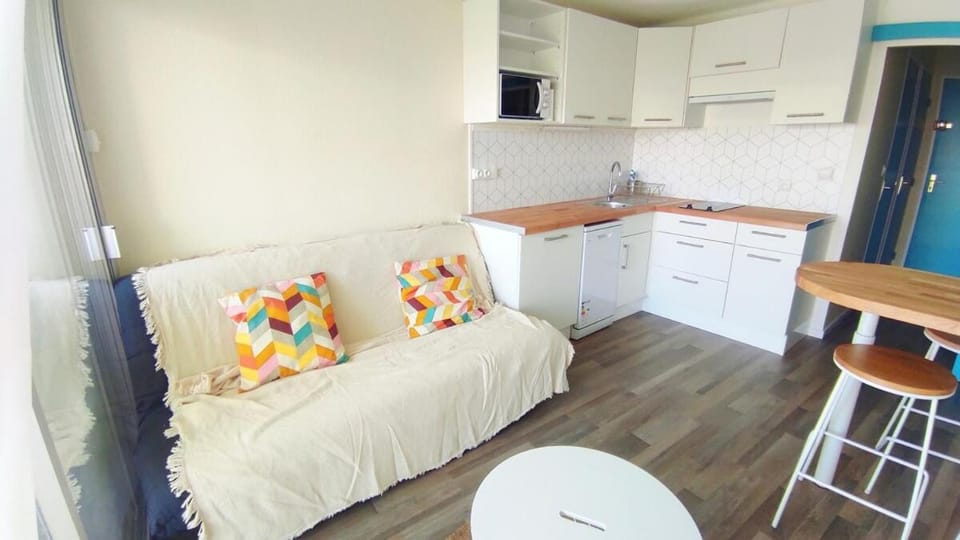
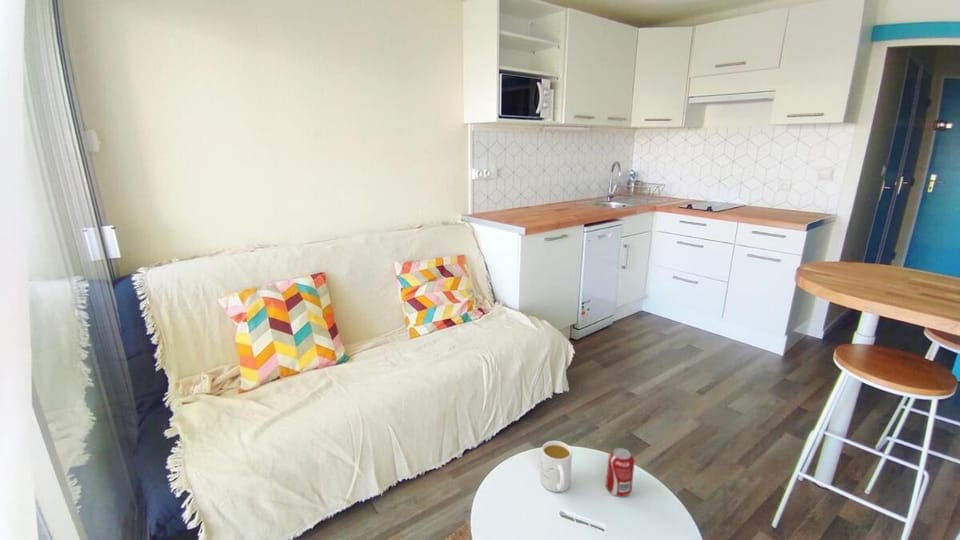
+ mug (557, 470)
+ beverage can (620, 471)
